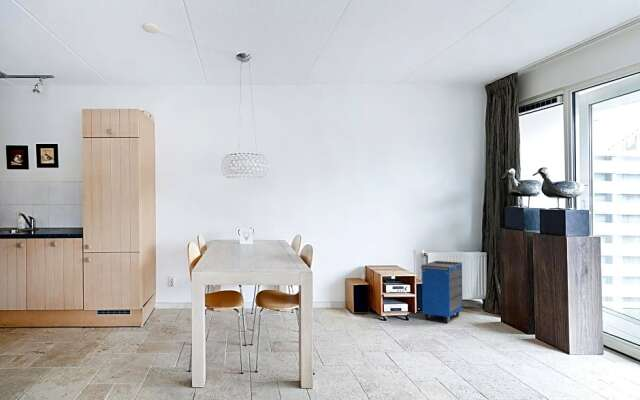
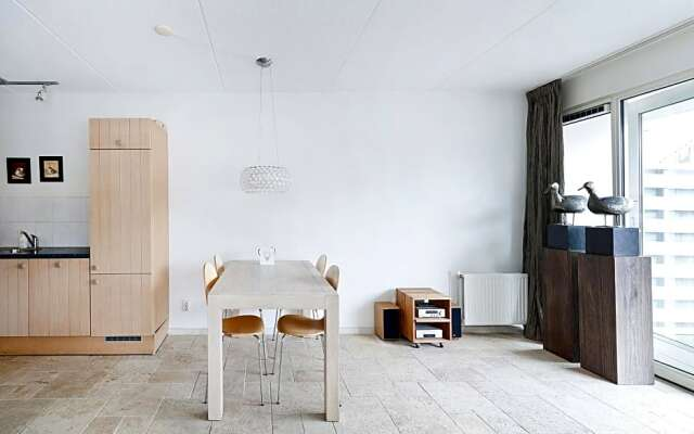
- cabinet (441, 291)
